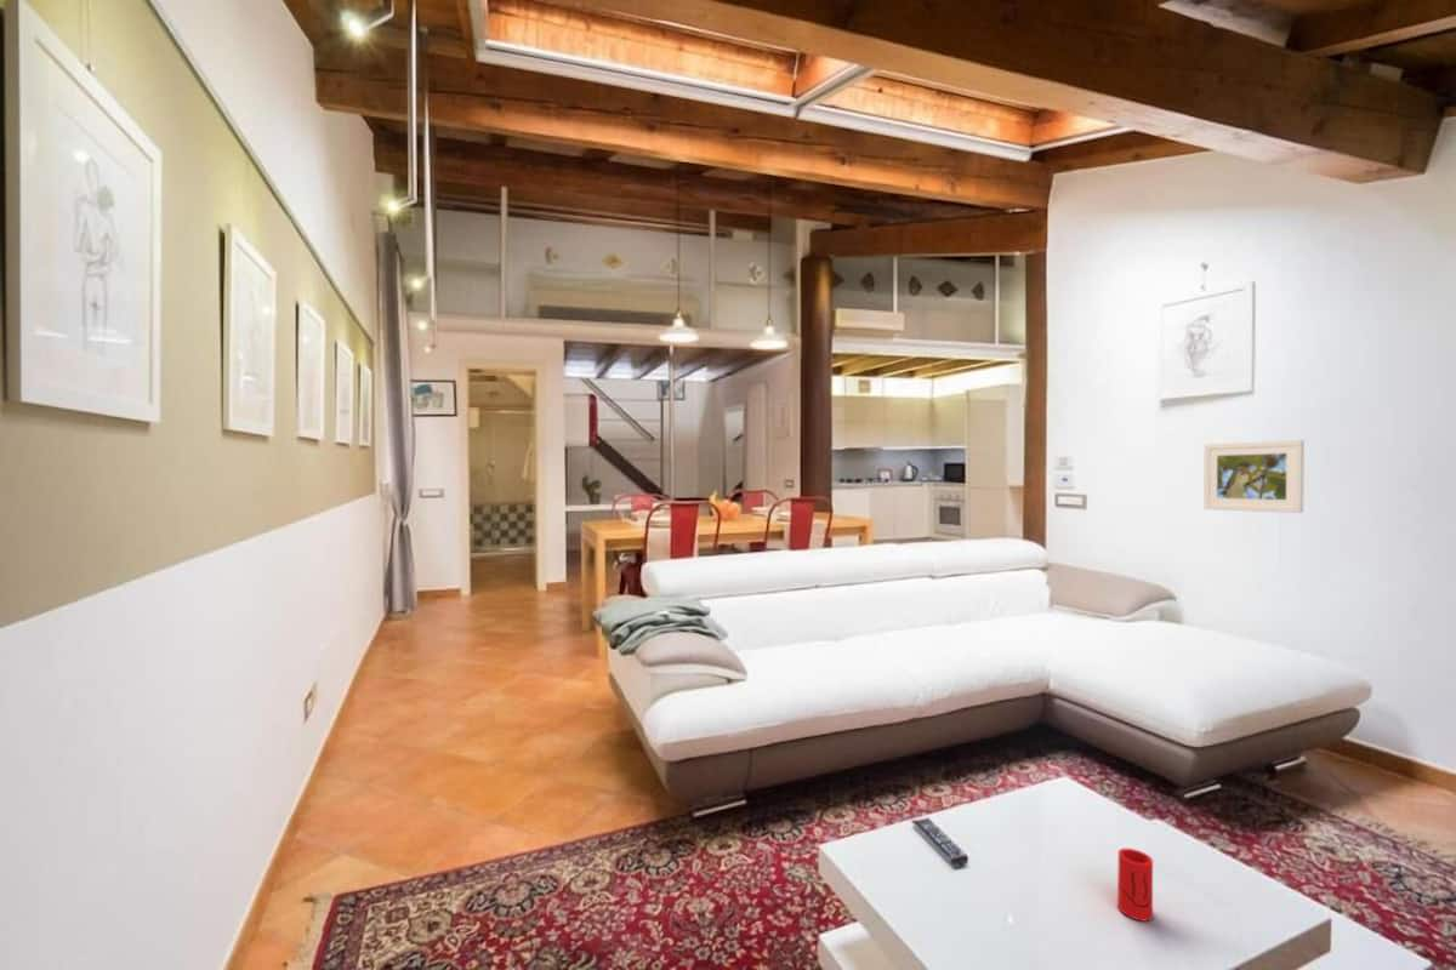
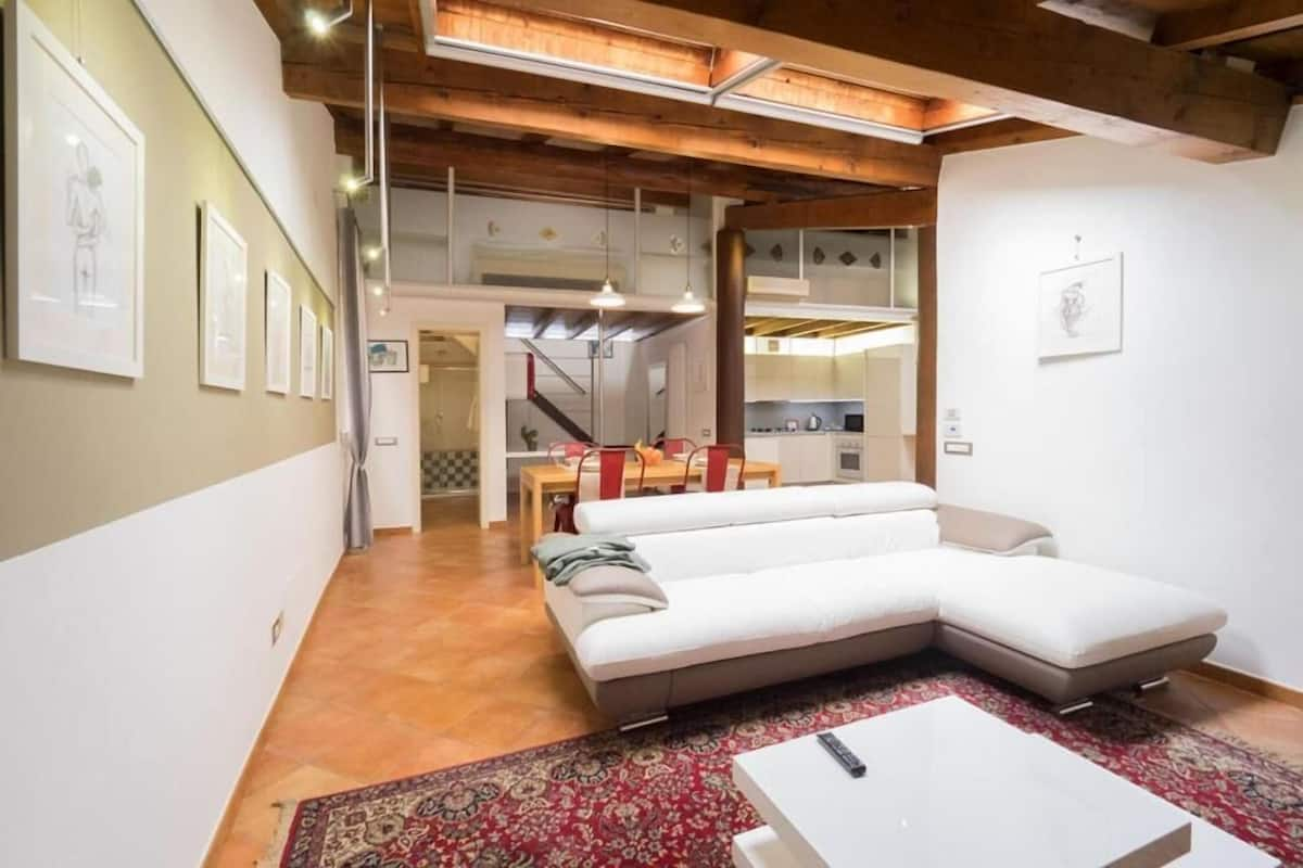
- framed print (1251, 477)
- cup (1134, 883)
